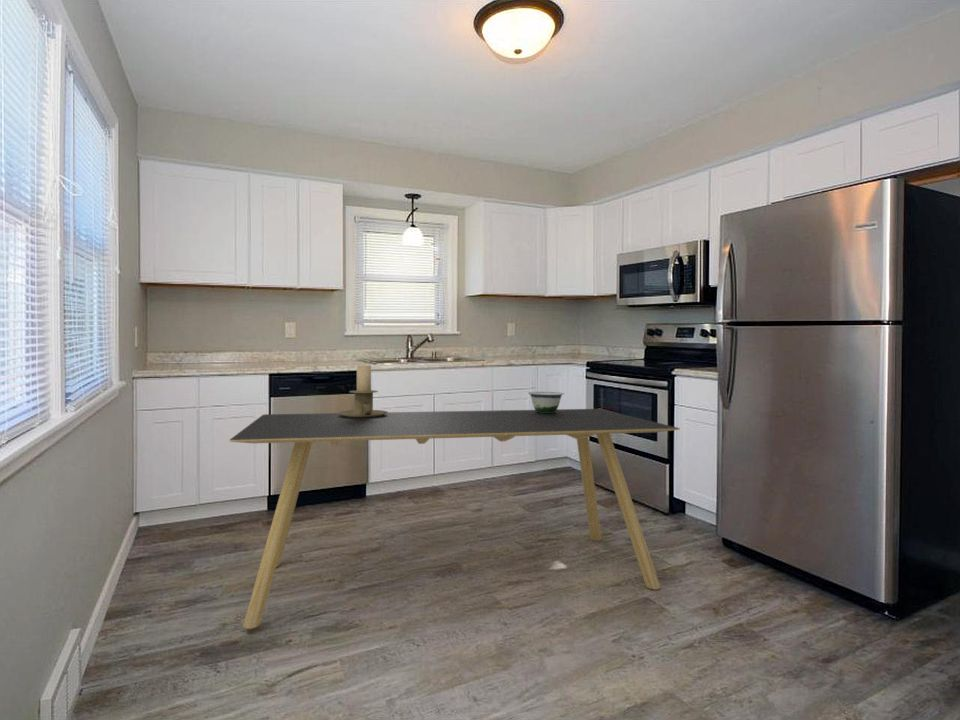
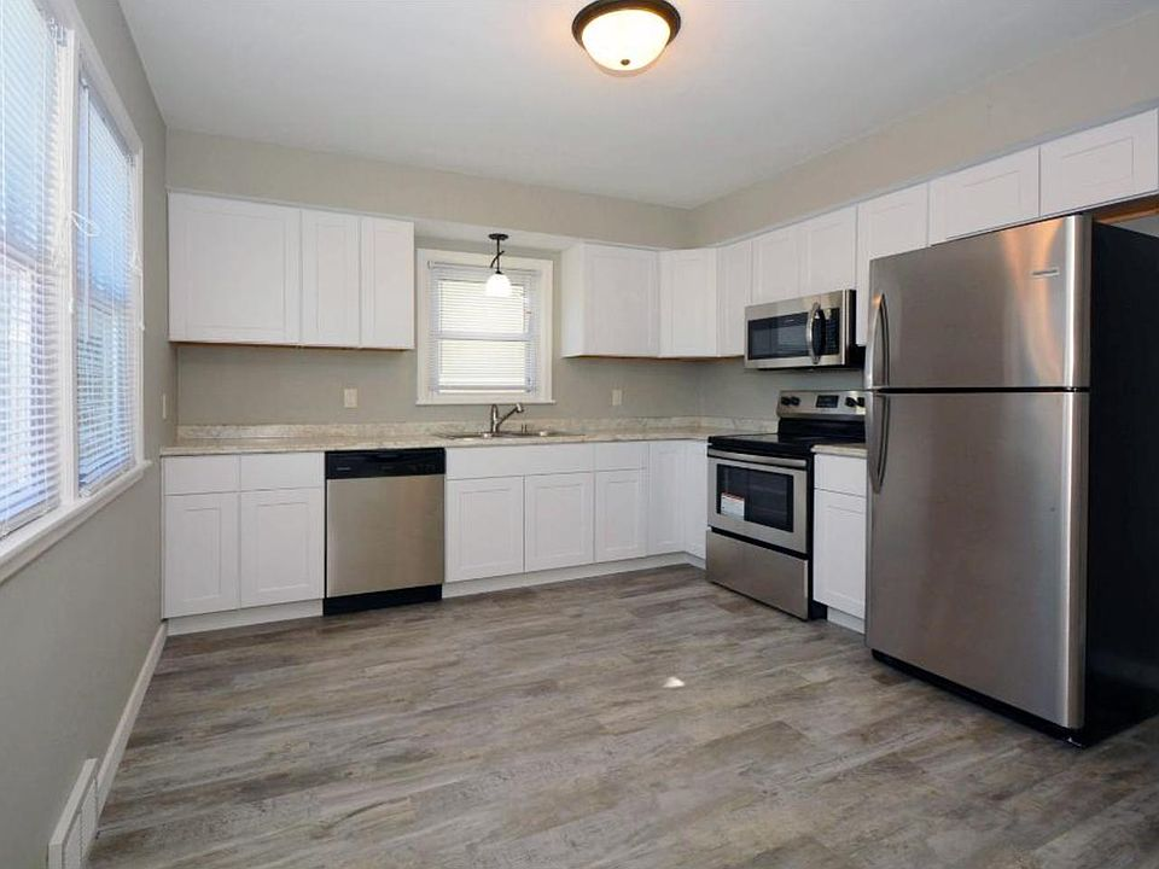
- bowl (546, 402)
- dining table (456, 437)
- candle holder (363, 389)
